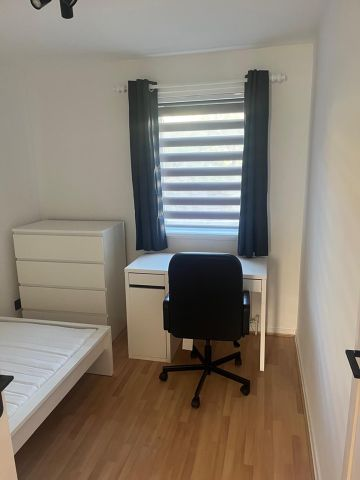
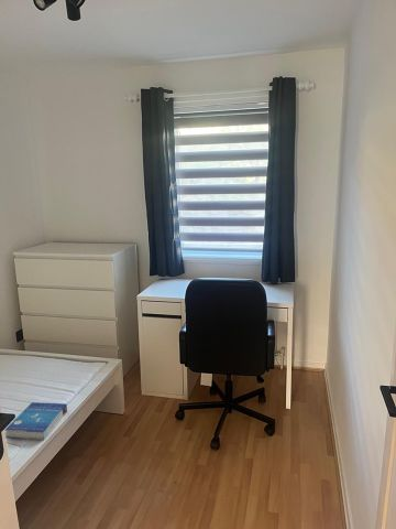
+ book (37, 420)
